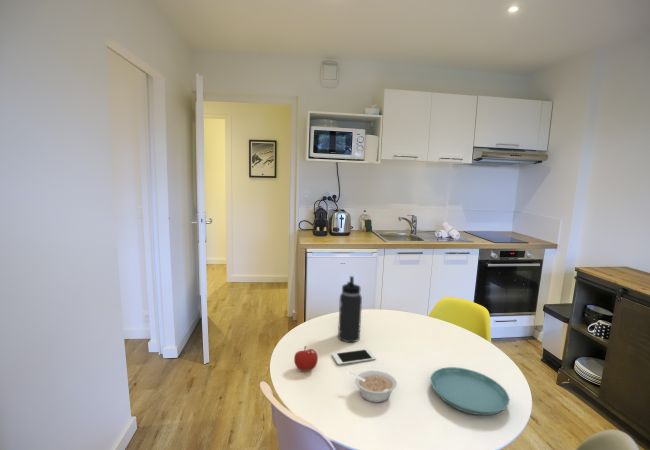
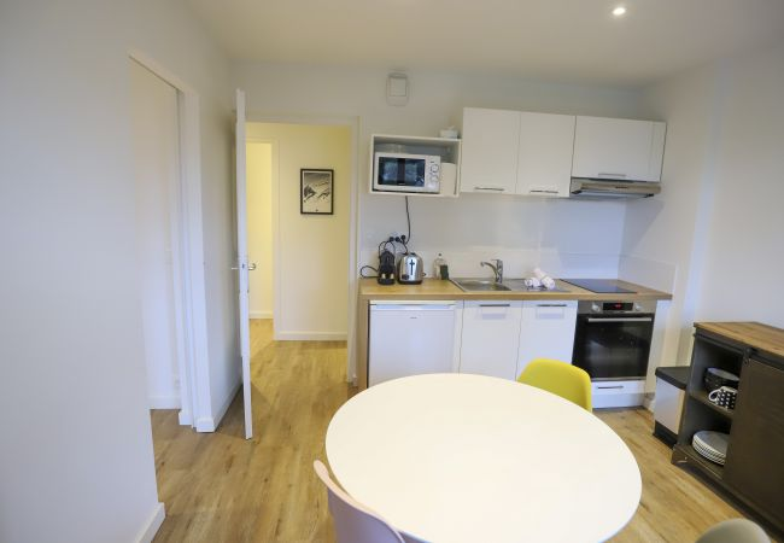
- legume (374, 386)
- cell phone (353, 356)
- saucer (468, 391)
- fruit (305, 359)
- thermos bottle (349, 306)
